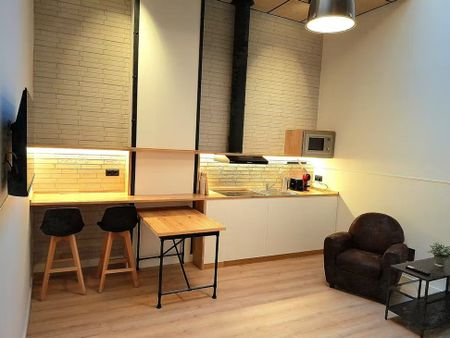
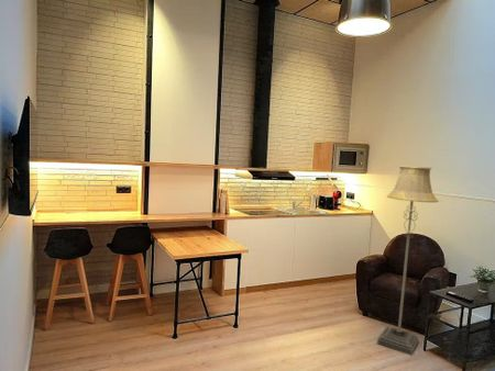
+ floor lamp (406, 256)
